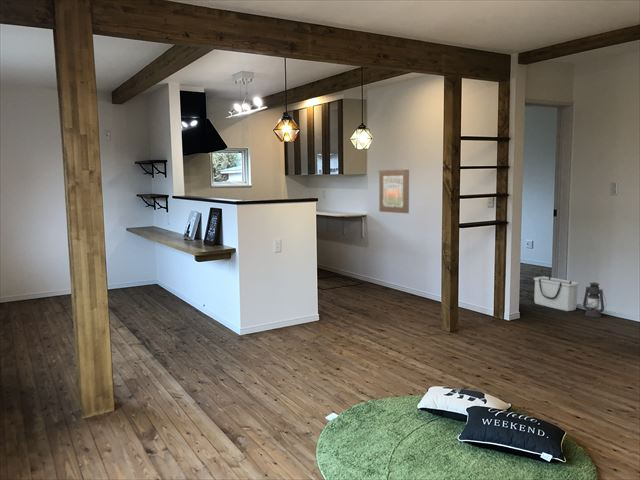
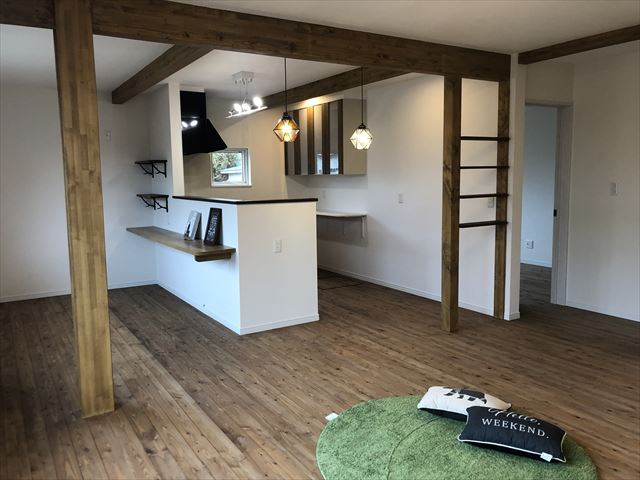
- wall art (393, 191)
- storage bin (555, 293)
- lantern (594, 298)
